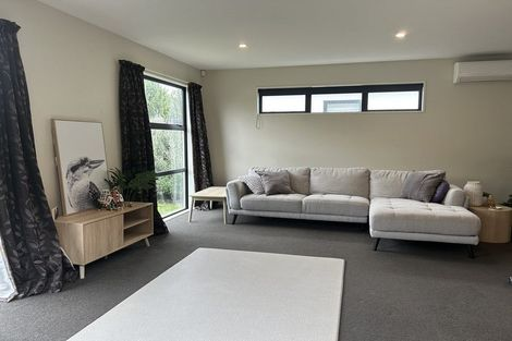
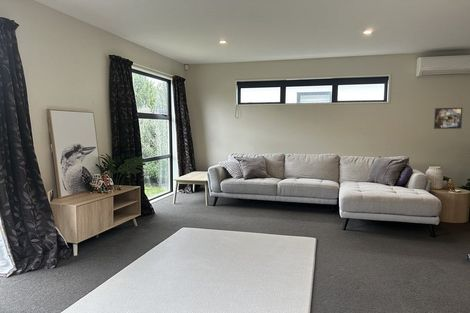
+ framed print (447, 118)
